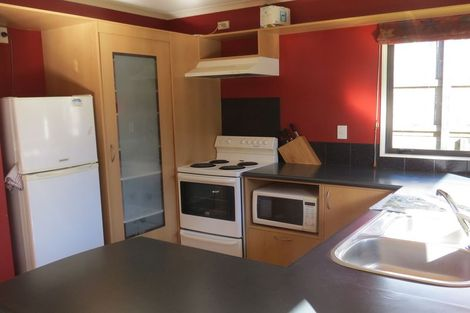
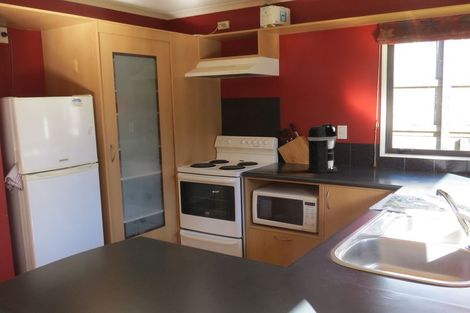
+ coffee maker (322, 147)
